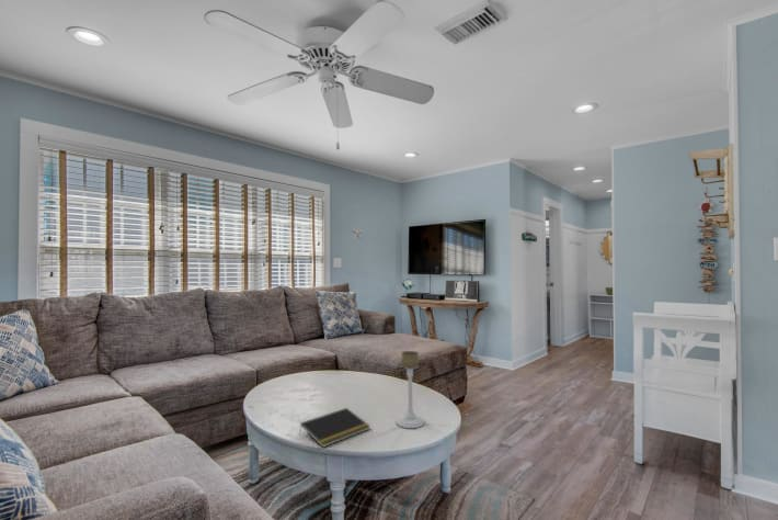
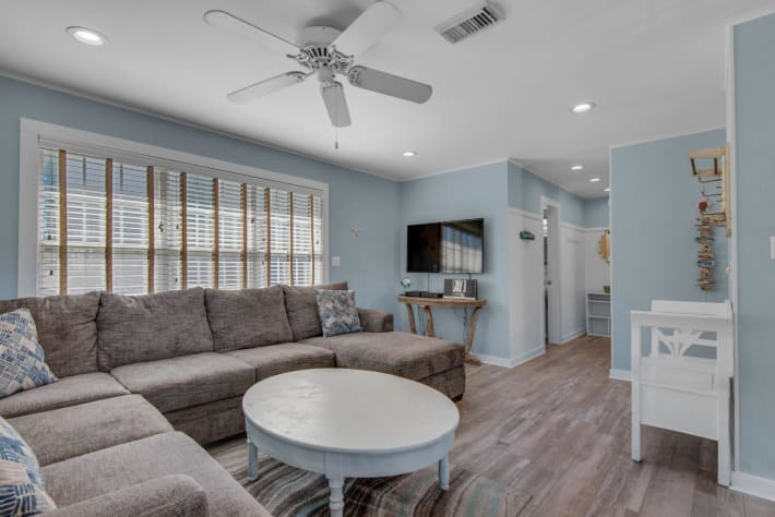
- notepad (335, 426)
- candle holder (410, 387)
